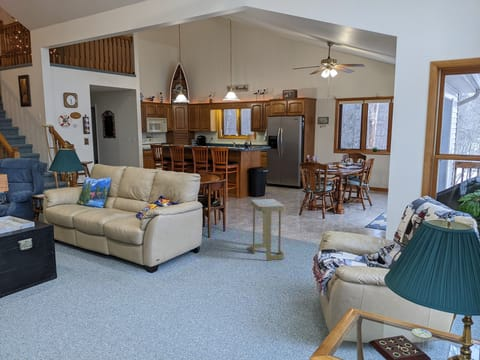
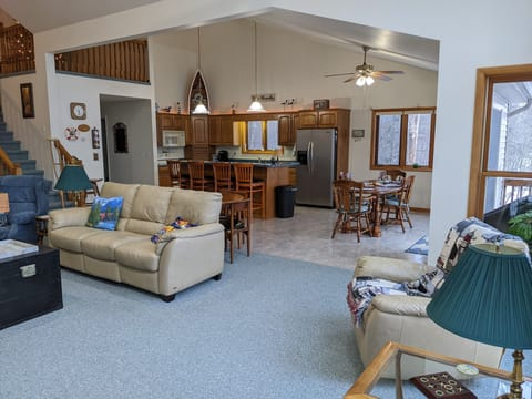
- side table (266, 228)
